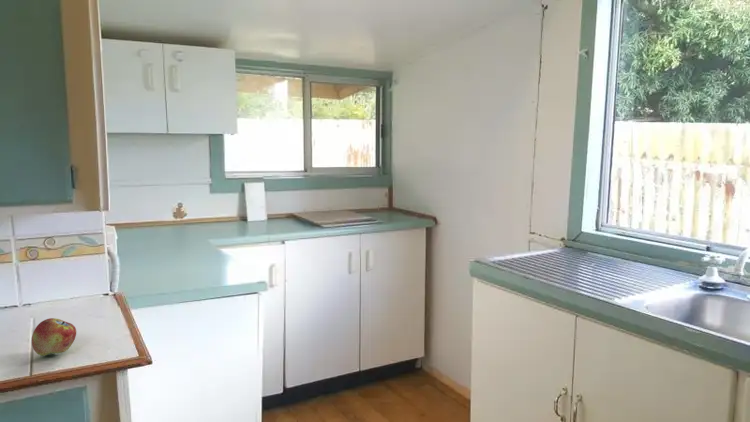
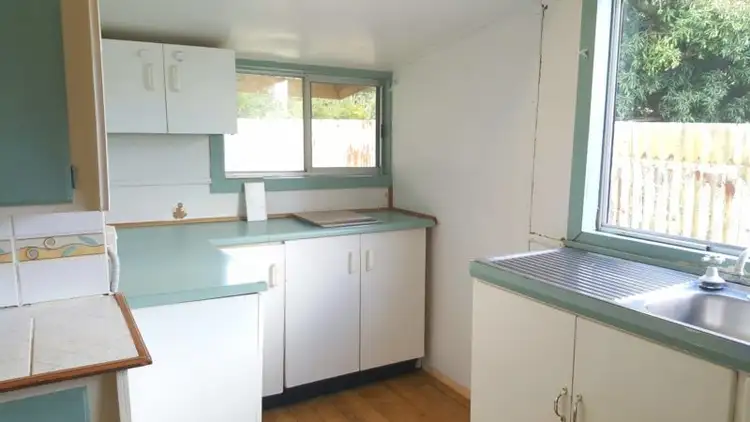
- fruit (54, 336)
